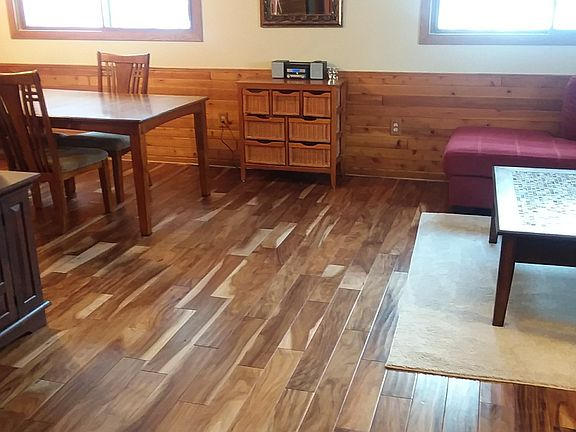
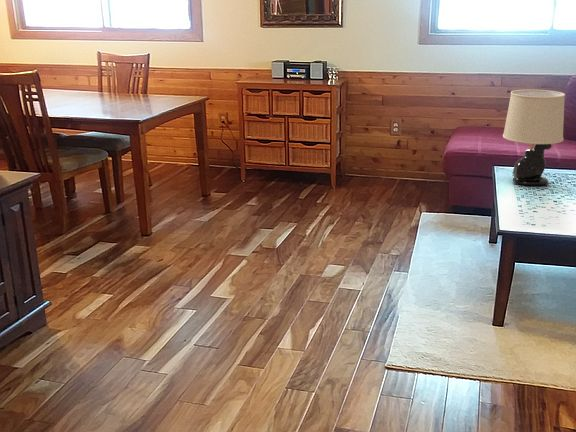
+ table lamp (532, 138)
